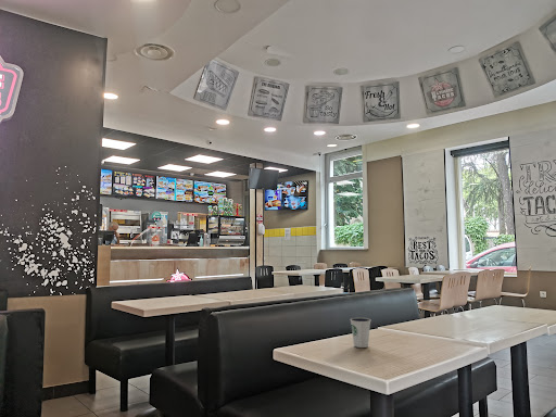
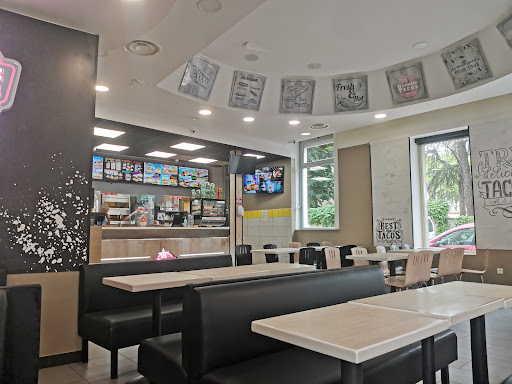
- dixie cup (361, 332)
